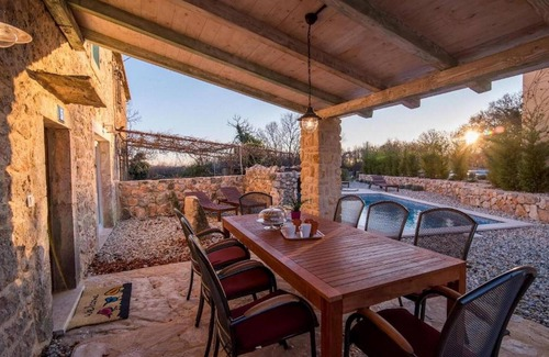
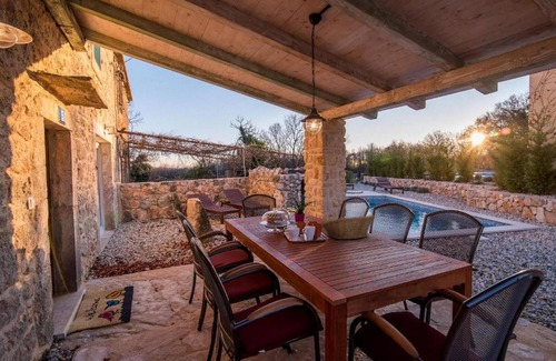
+ fruit basket (348, 224)
